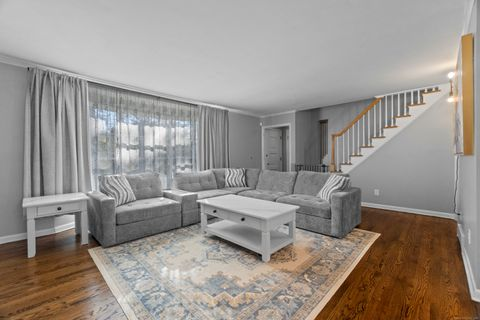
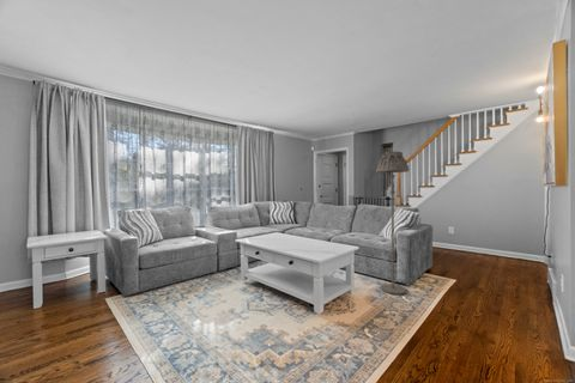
+ floor lamp (392, 220)
